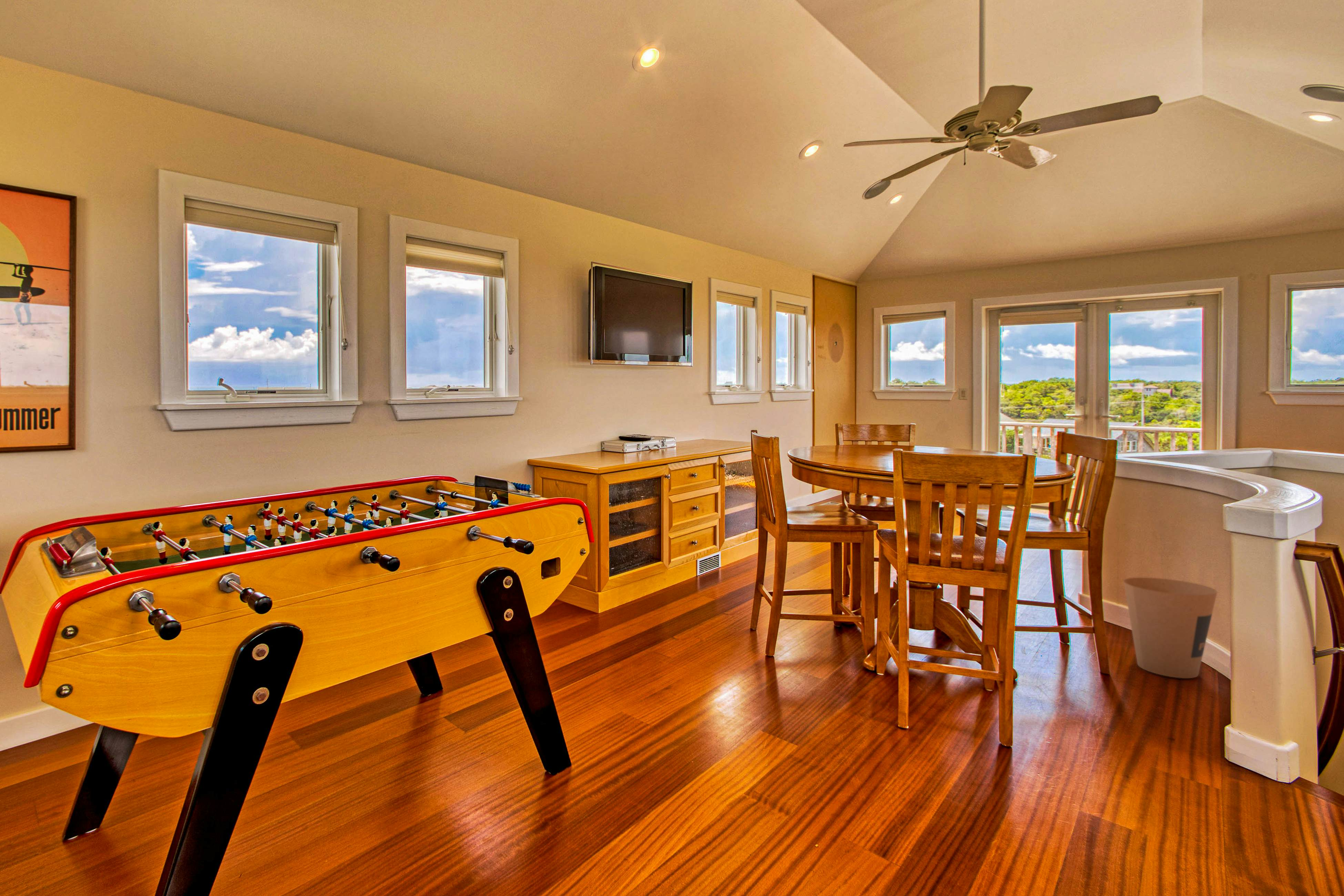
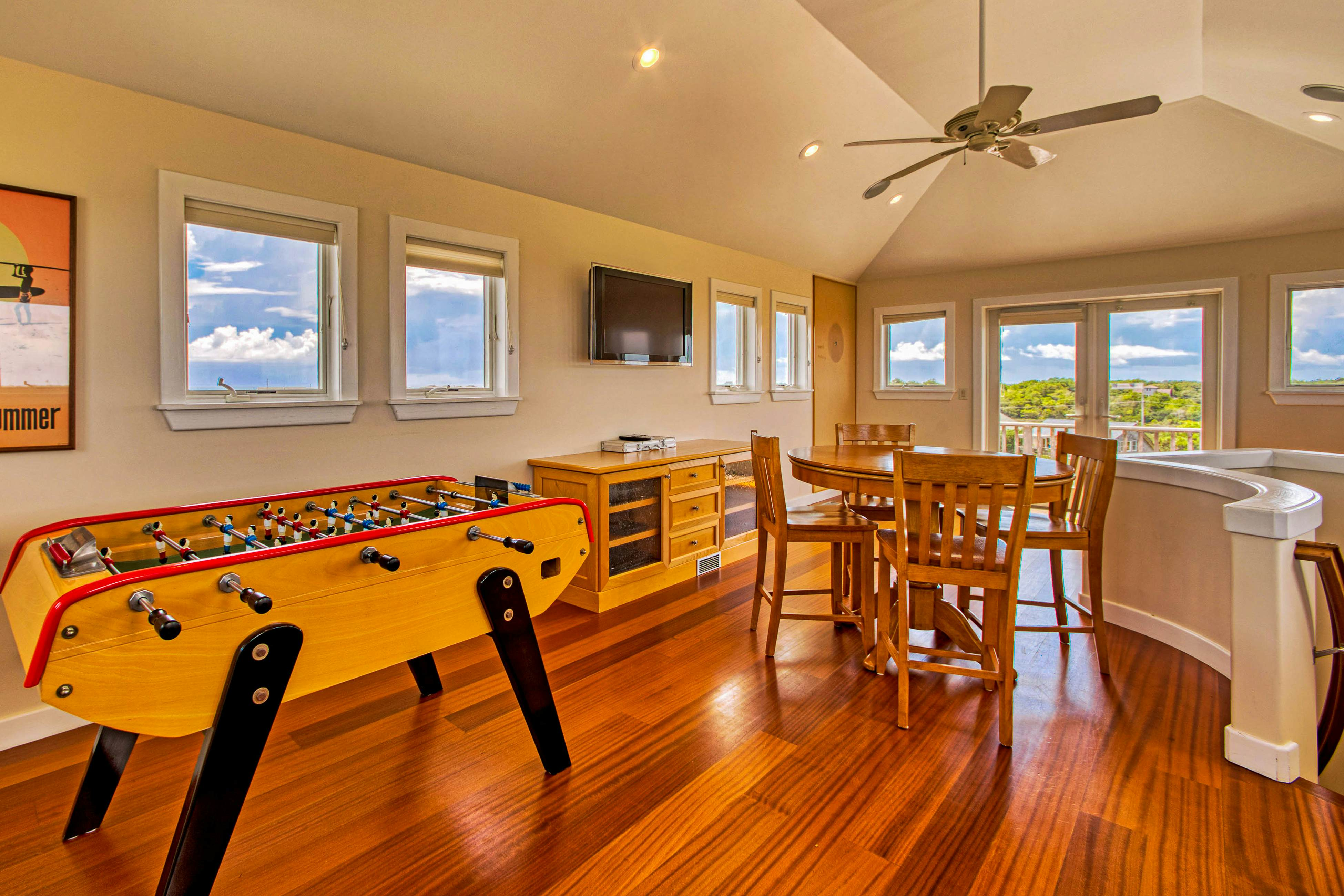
- trash can (1168, 627)
